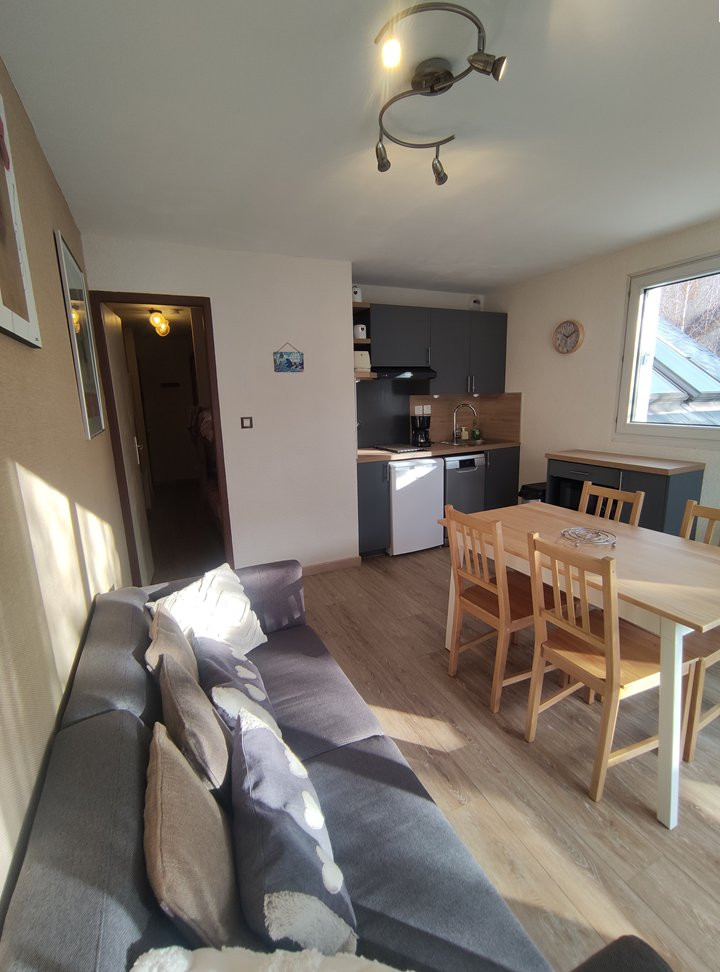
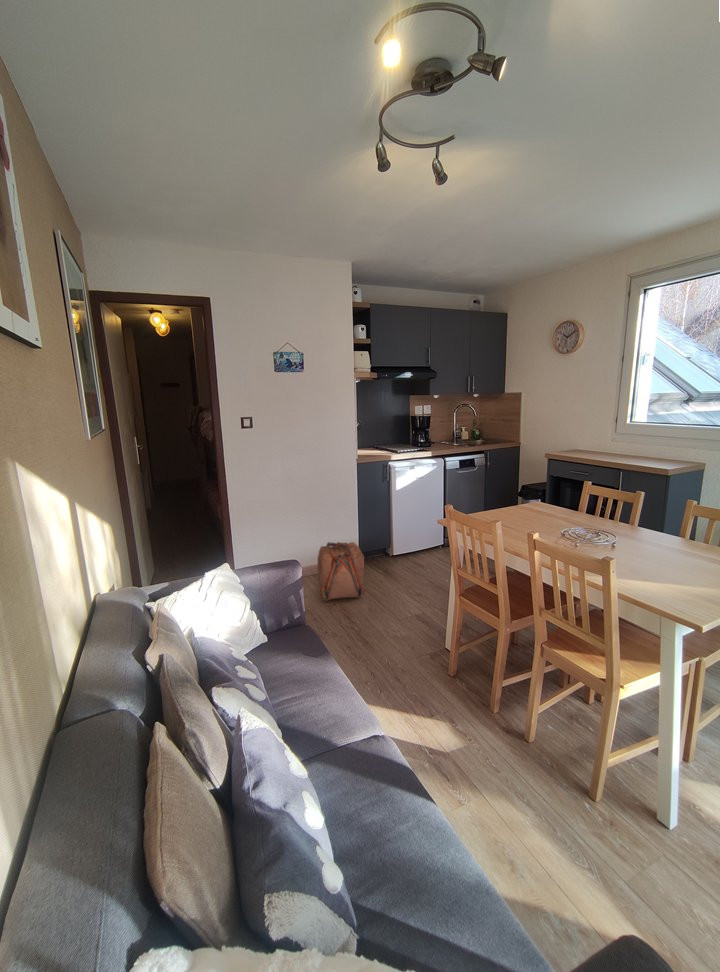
+ backpack (341, 570)
